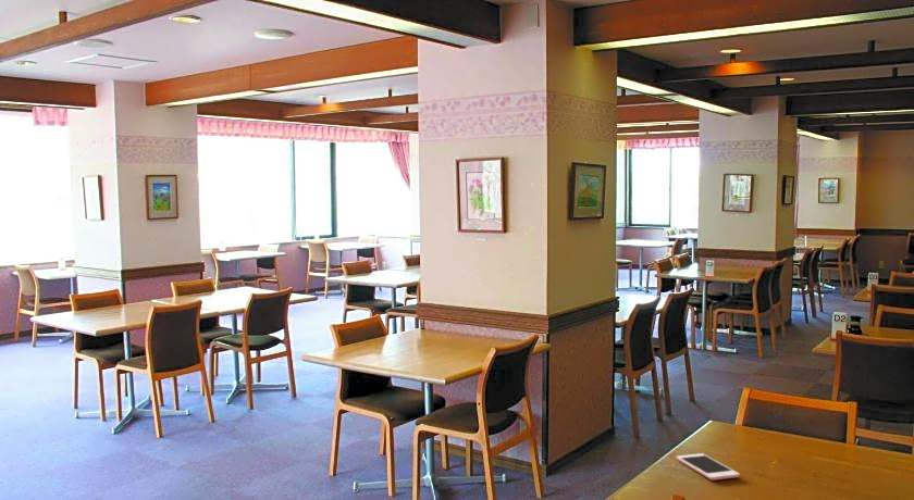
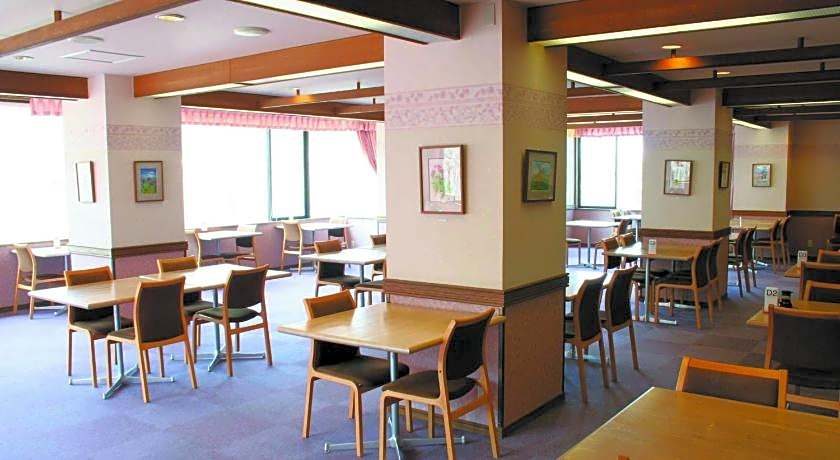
- cell phone (706, 466)
